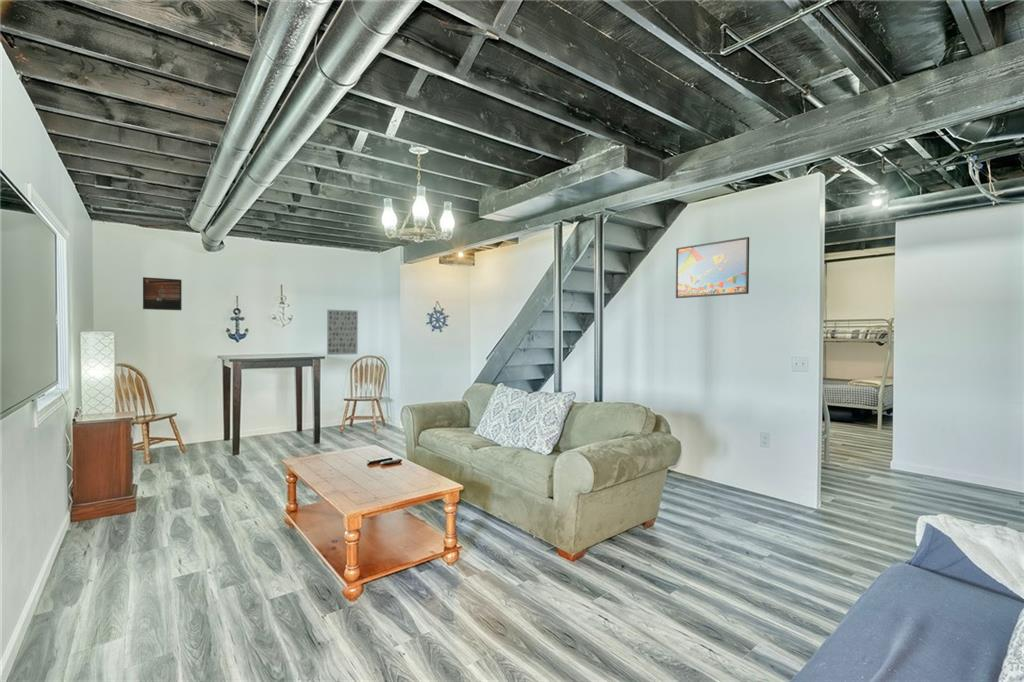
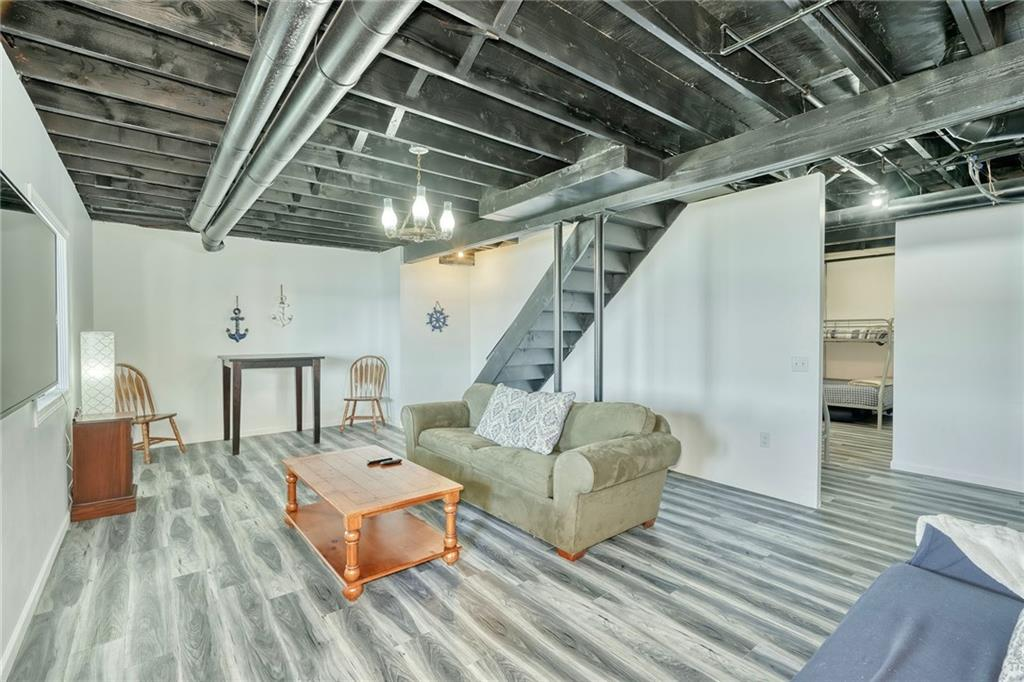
- wall art (342, 332)
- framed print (162, 294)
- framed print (710, 269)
